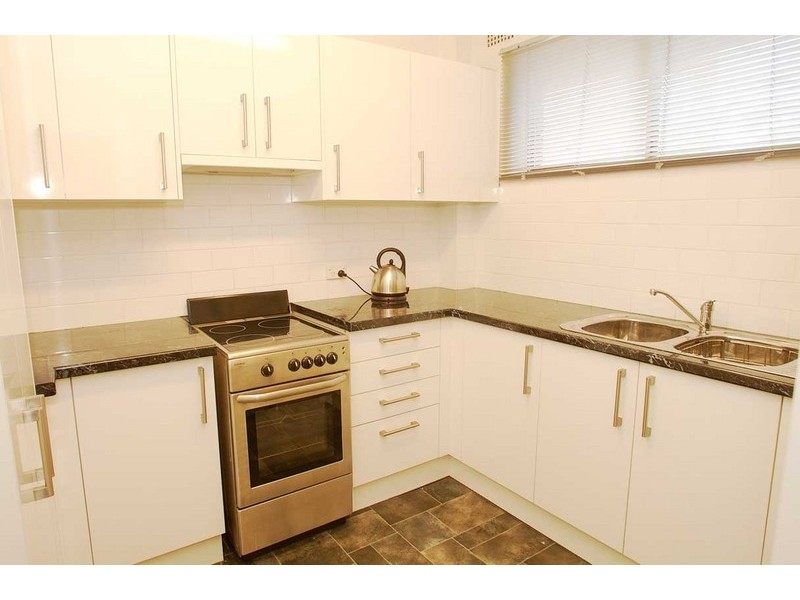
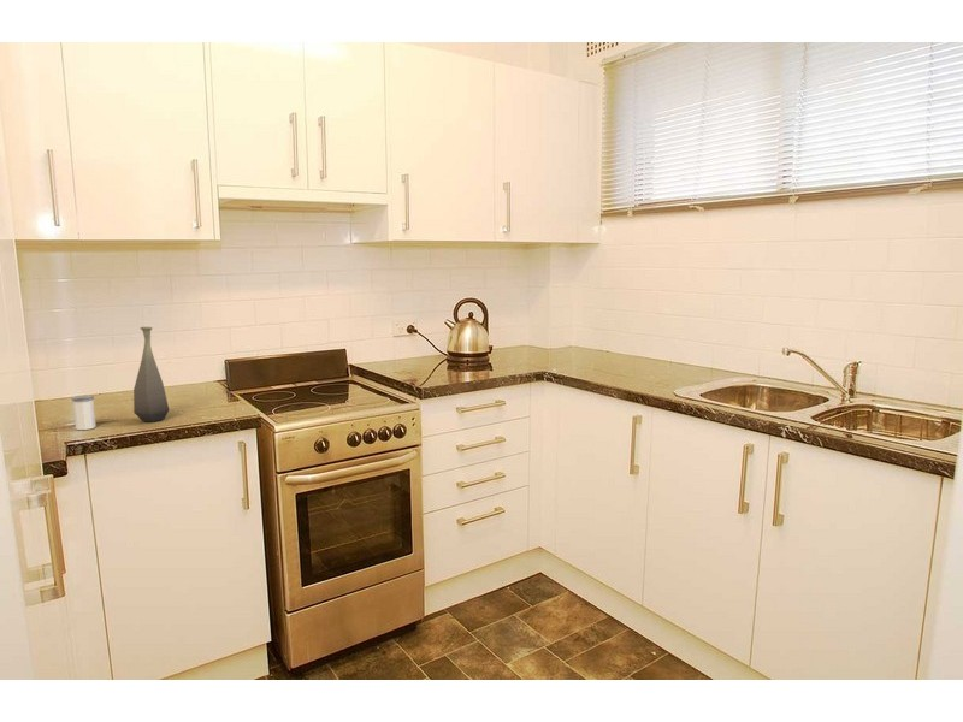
+ bottle (148, 373)
+ salt shaker (84, 412)
